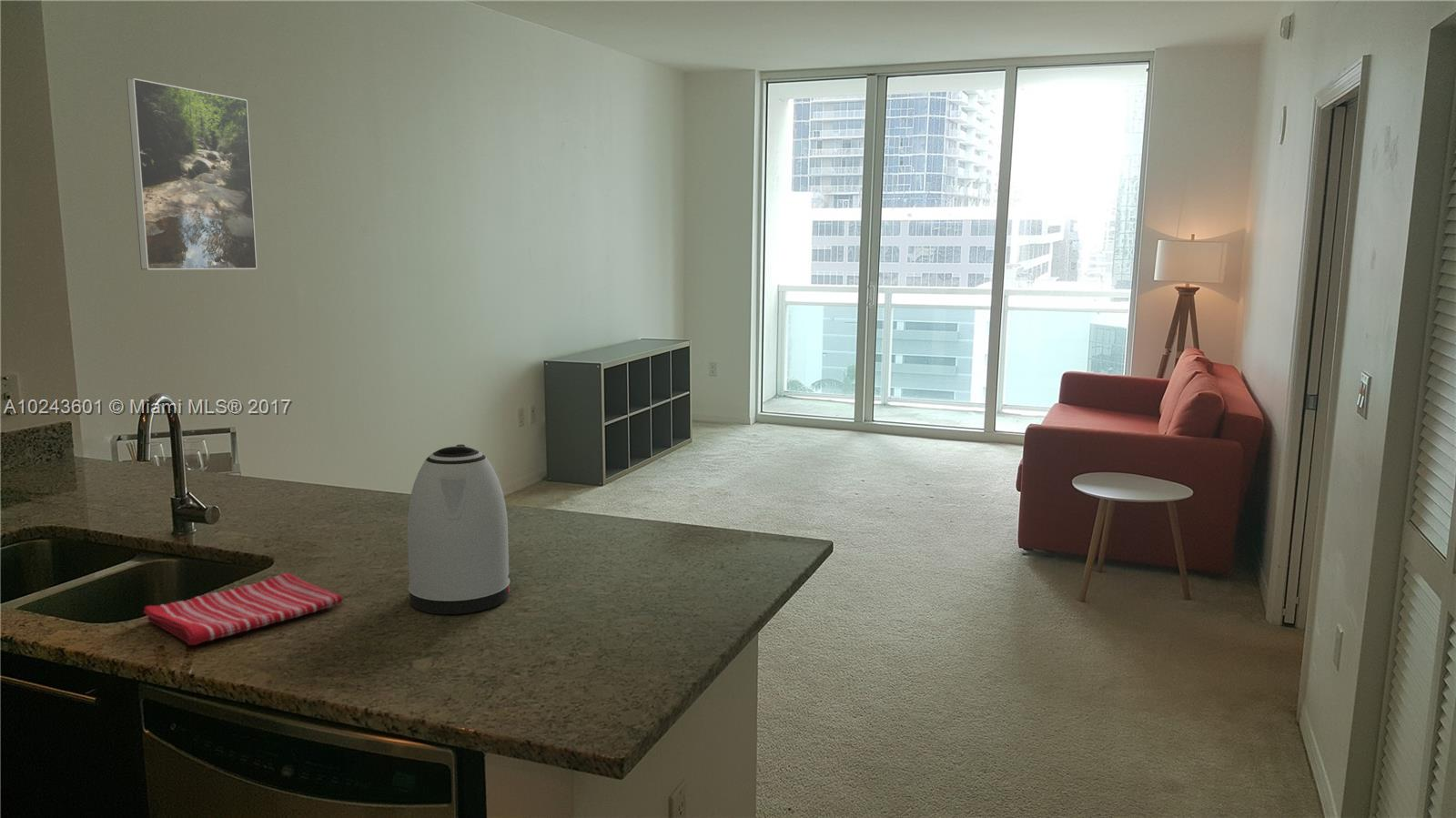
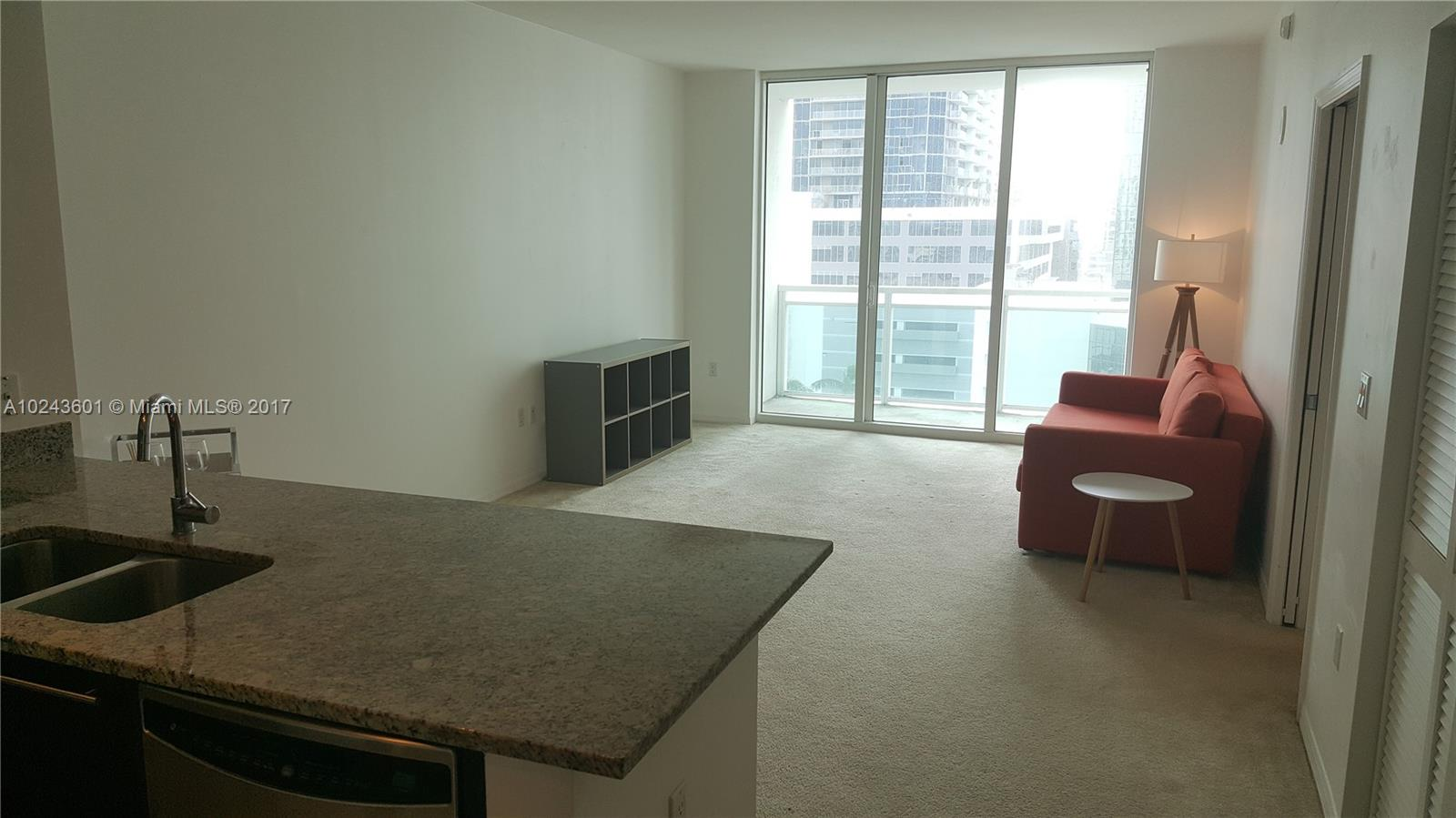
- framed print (196, 180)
- dish towel (244, 606)
- kettle (460, 518)
